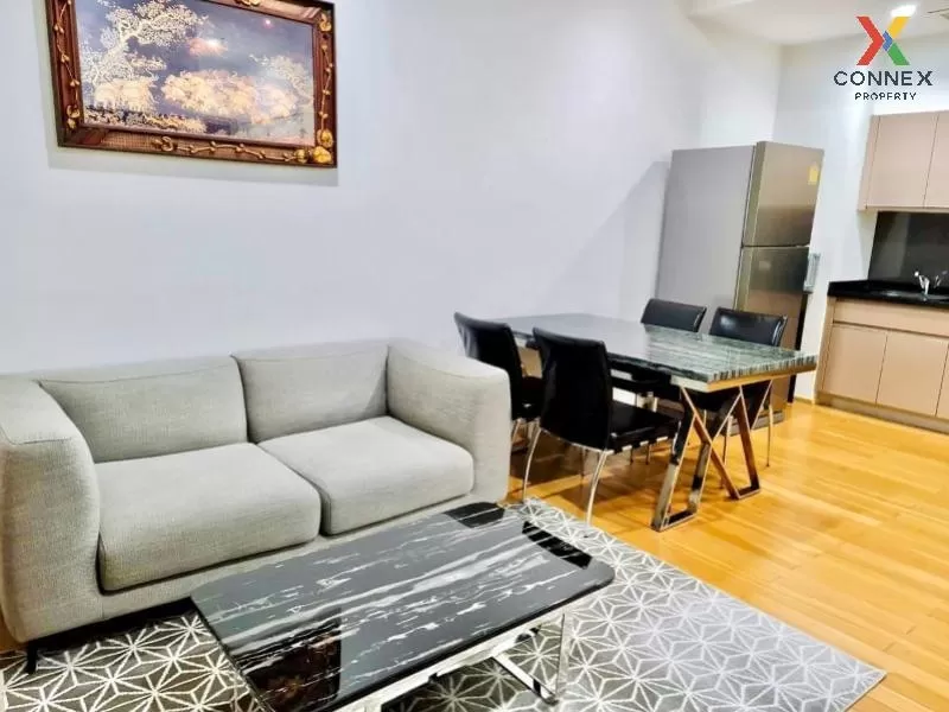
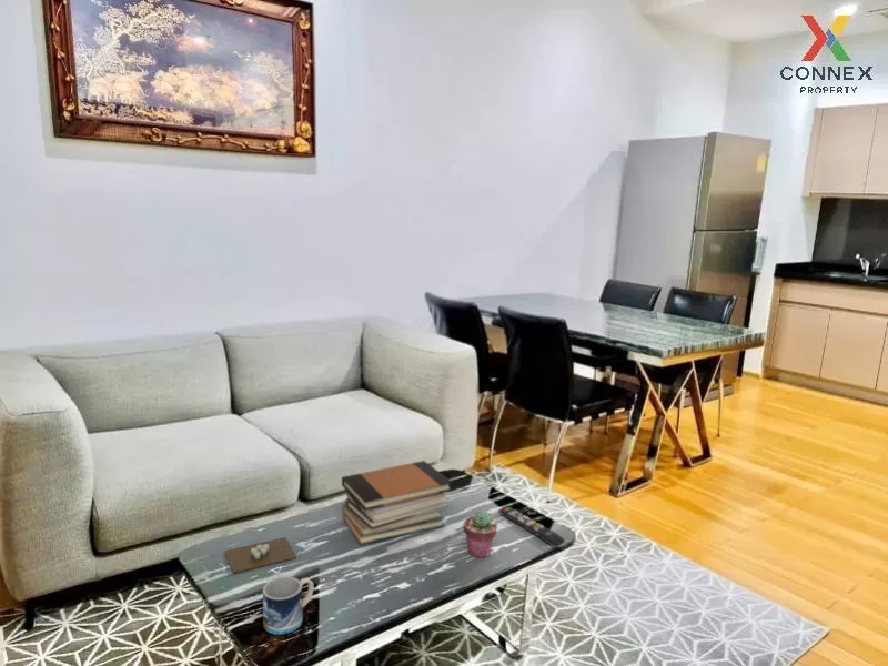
+ potted succulent (480, 532)
+ mug (290, 601)
+ remote control (529, 525)
+ book stack (395, 501)
+ candle (260, 551)
